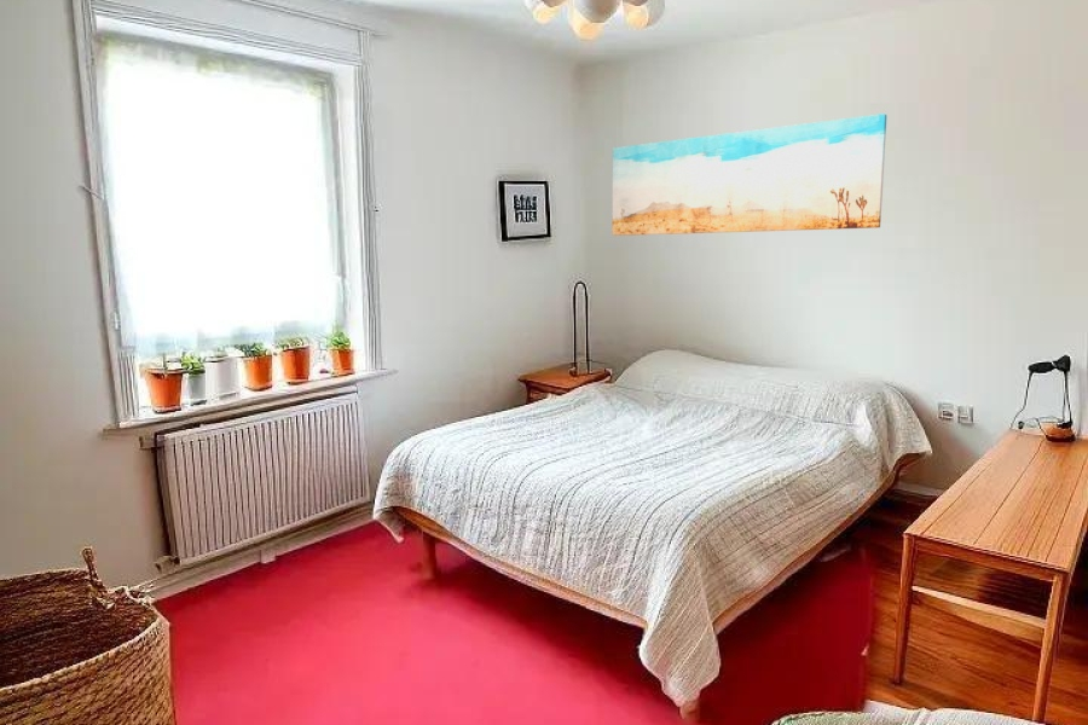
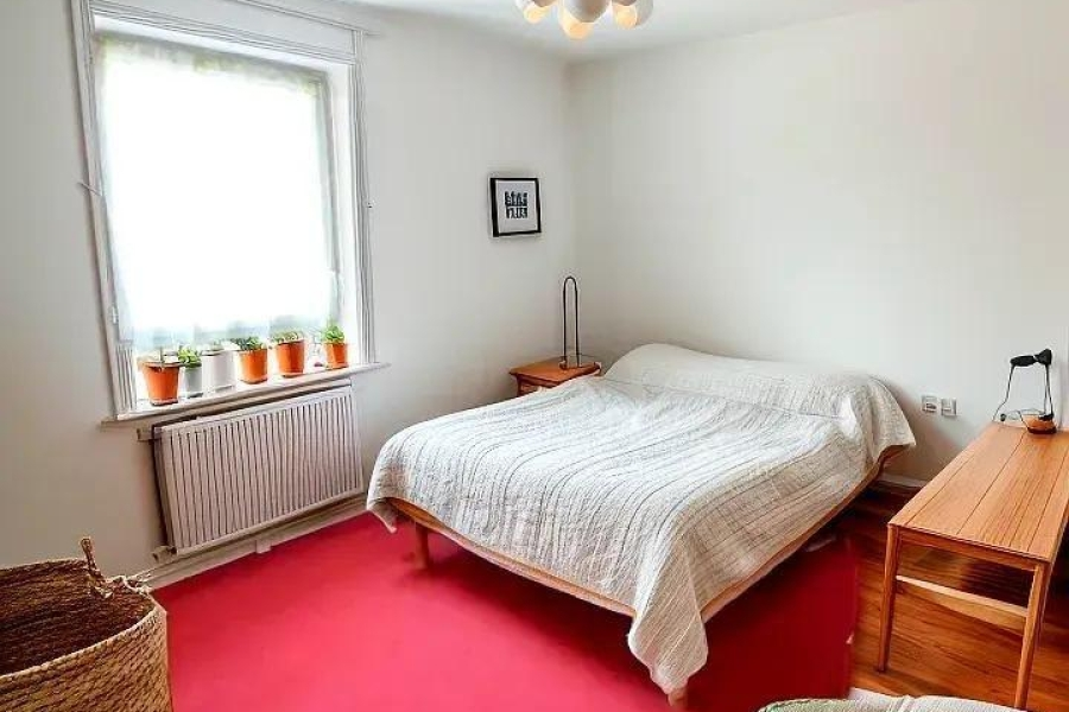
- wall art (731, 182)
